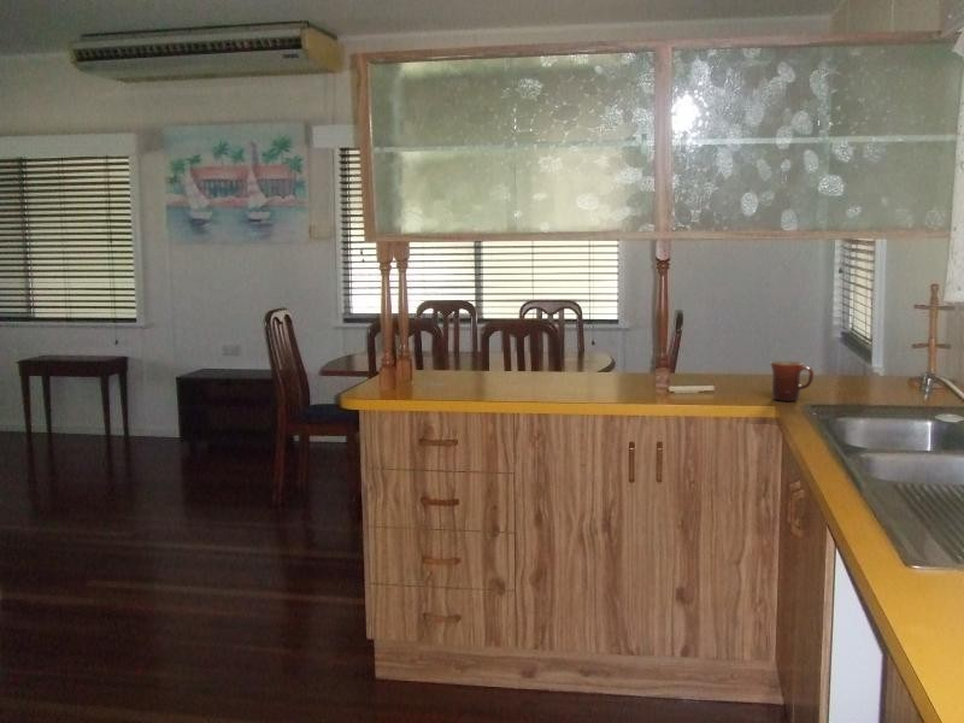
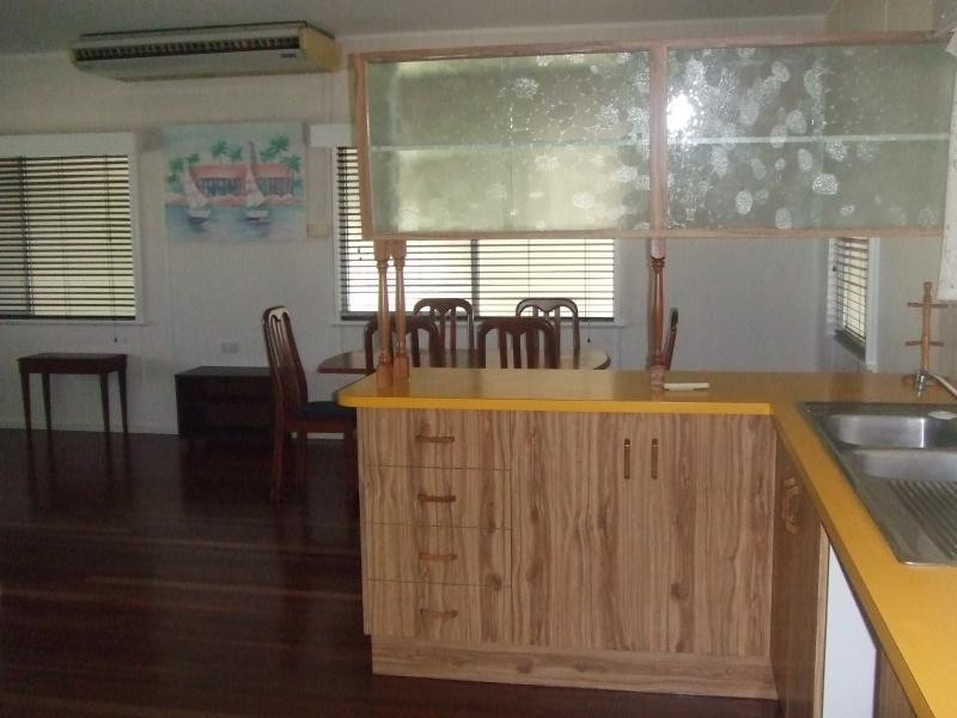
- mug (792, 381)
